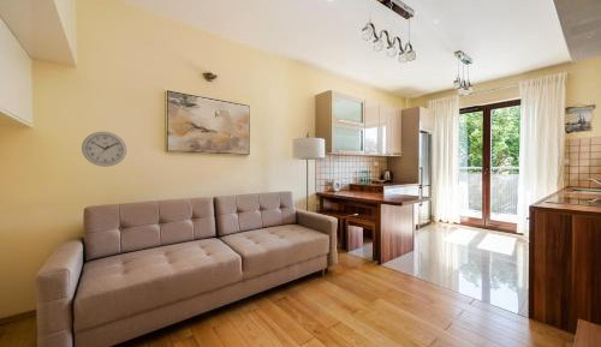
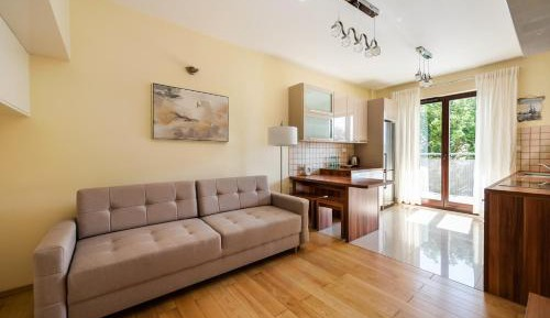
- wall clock (105, 149)
